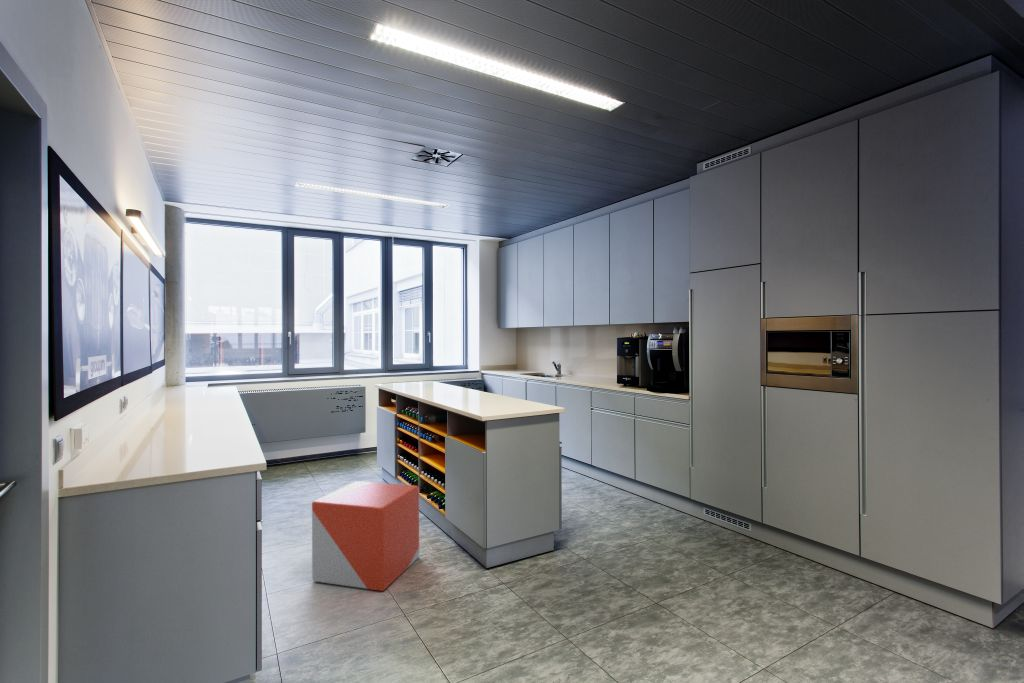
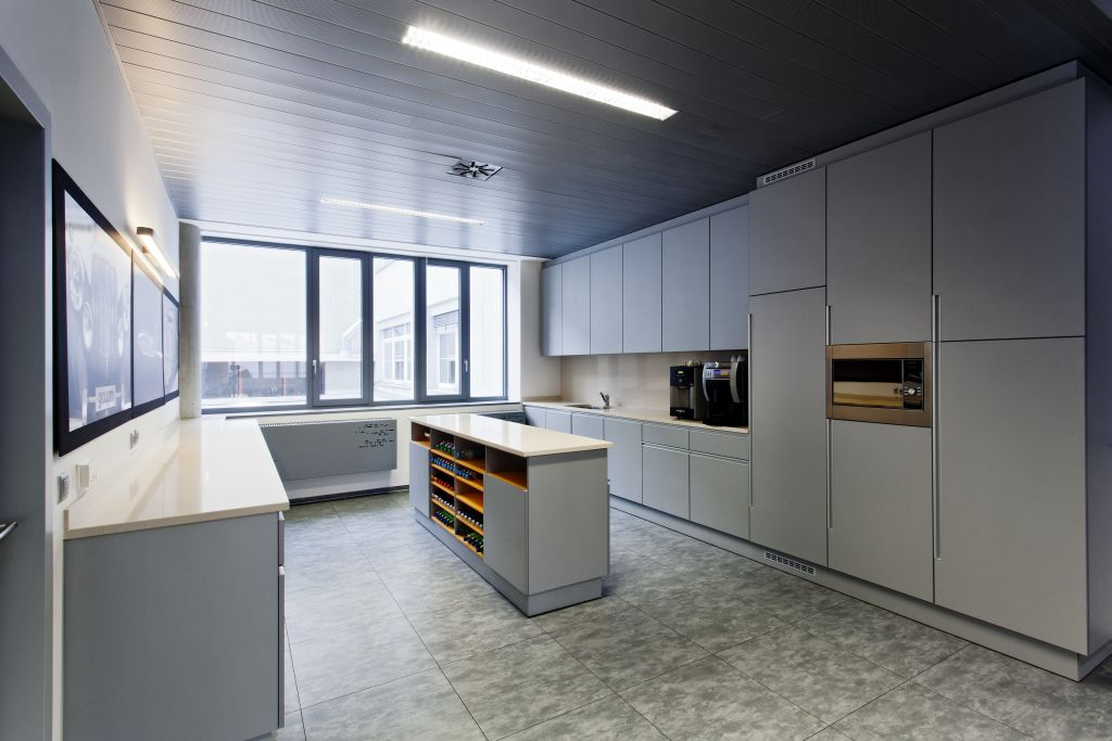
- stool (368, 531)
